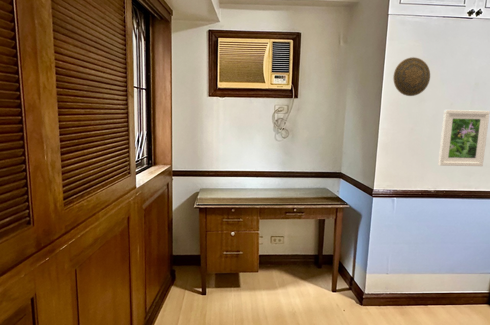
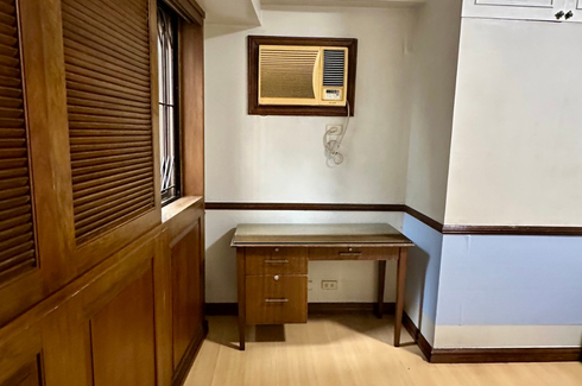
- decorative plate (412, 76)
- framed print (463, 138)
